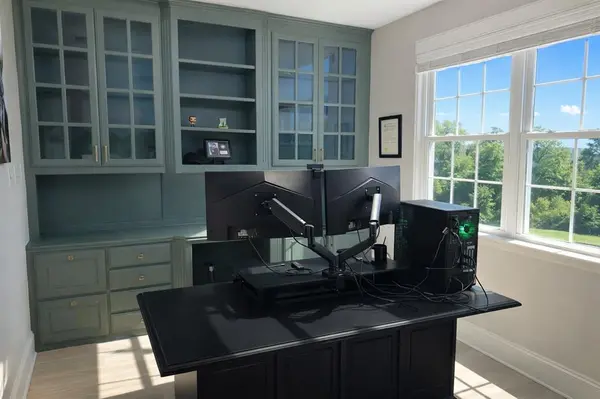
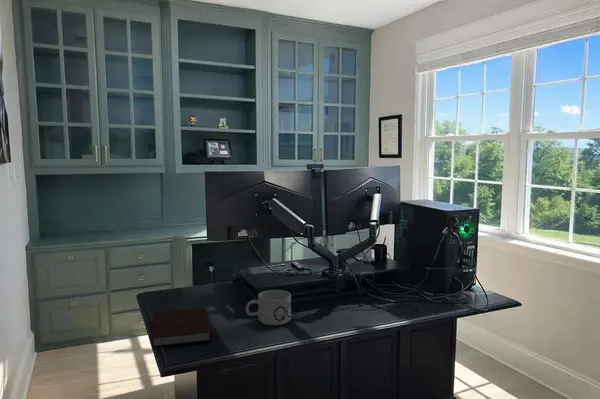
+ notebook (181, 325)
+ mug (268, 307)
